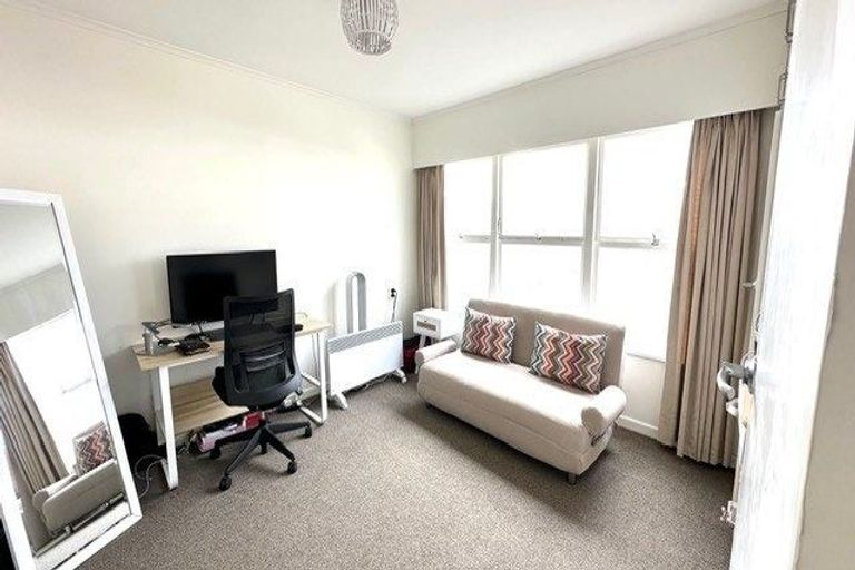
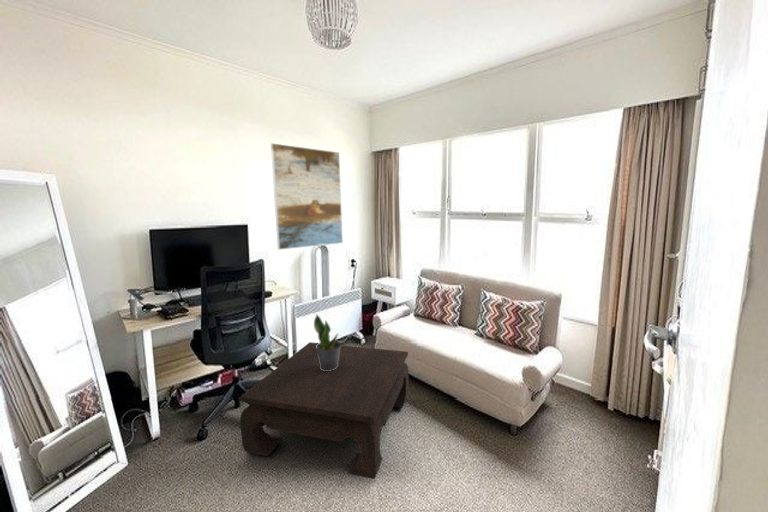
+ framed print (310, 198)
+ coffee table (335, 397)
+ potted plant (328, 340)
